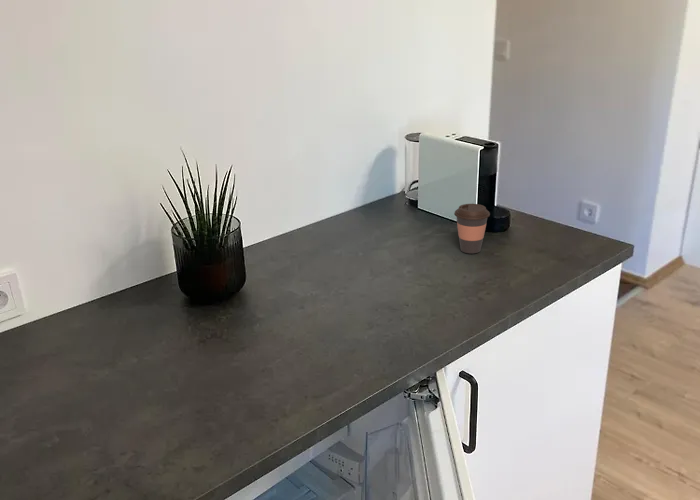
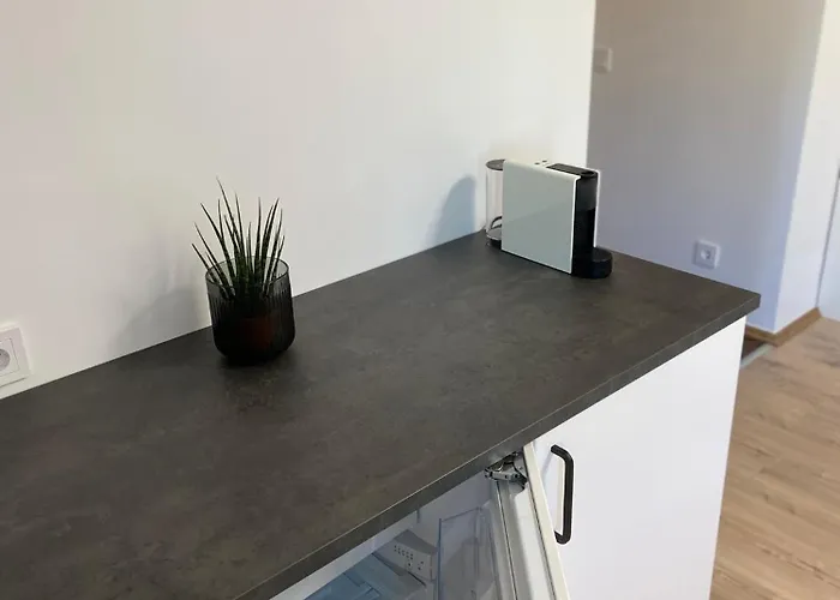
- coffee cup (471, 229)
